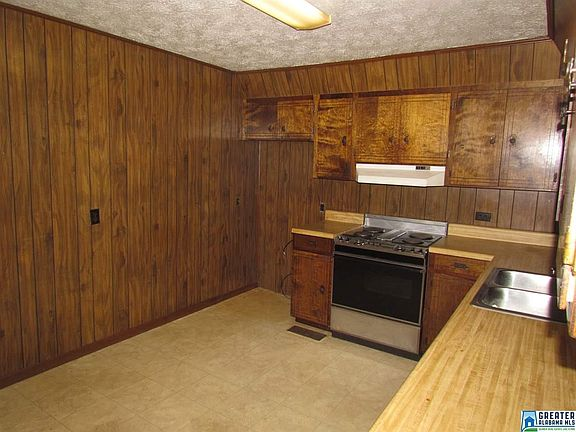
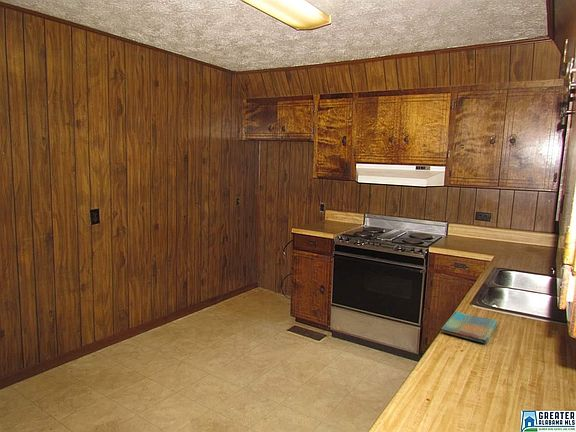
+ dish towel (469, 325)
